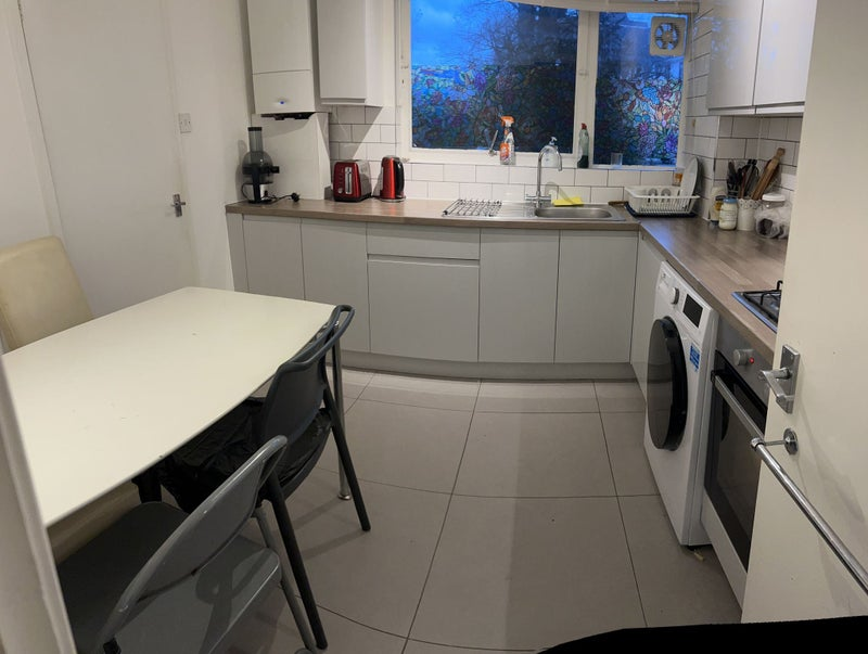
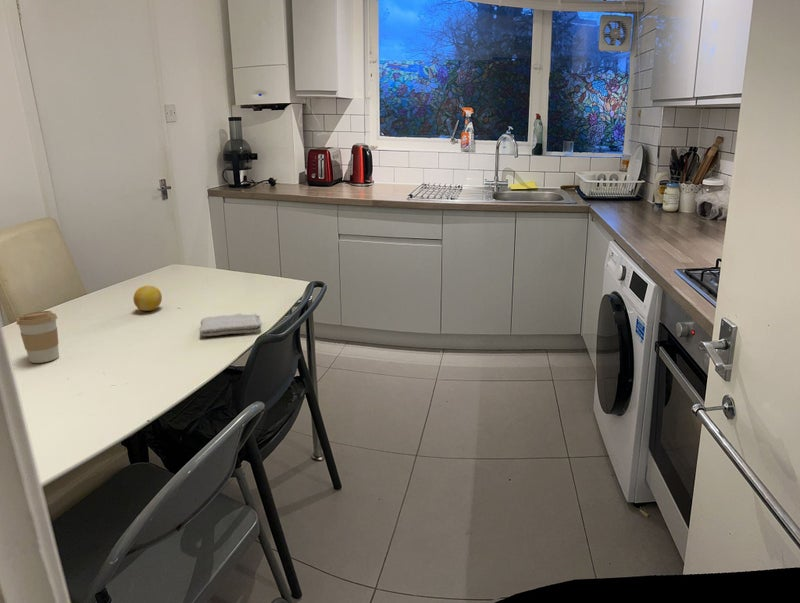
+ coffee cup (40, 335)
+ fruit (147, 298)
+ washcloth (230, 324)
